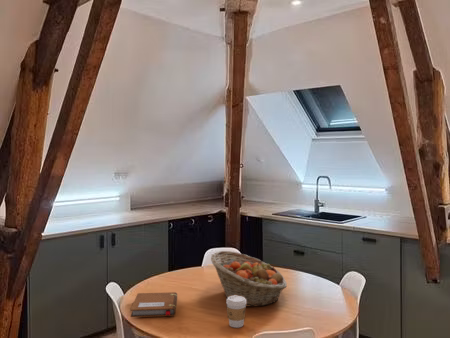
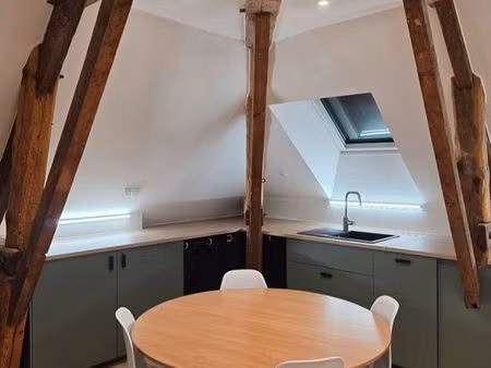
- coffee cup (236, 311)
- notebook (155, 304)
- fruit basket (248, 275)
